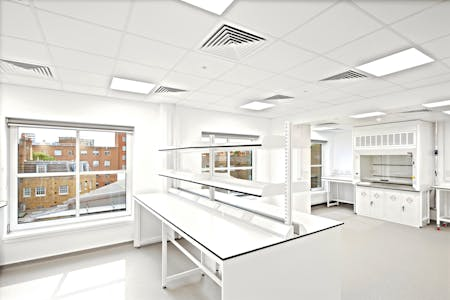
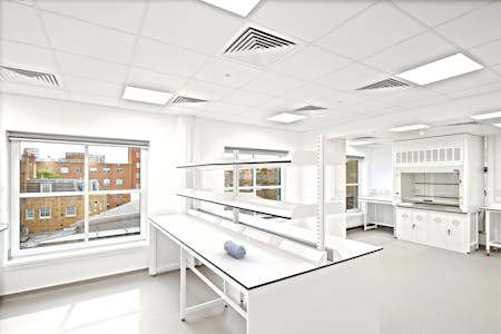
+ pencil case (234, 248)
